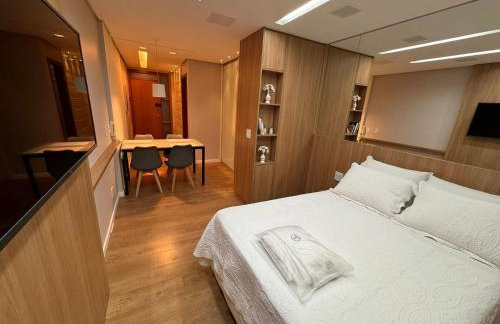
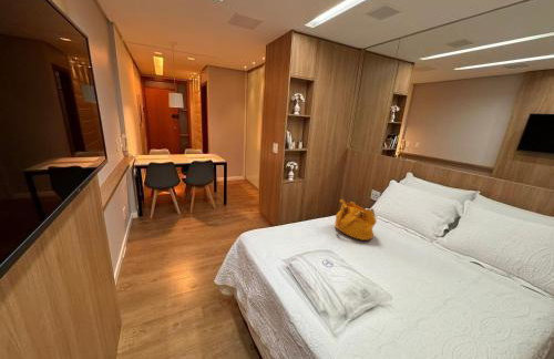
+ handbag (355, 217)
